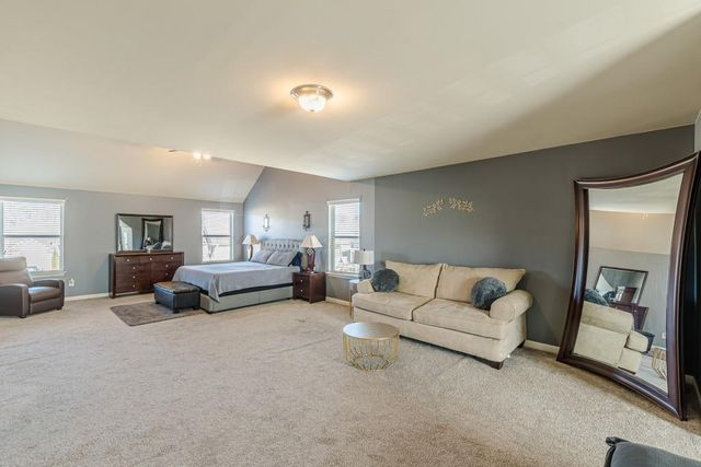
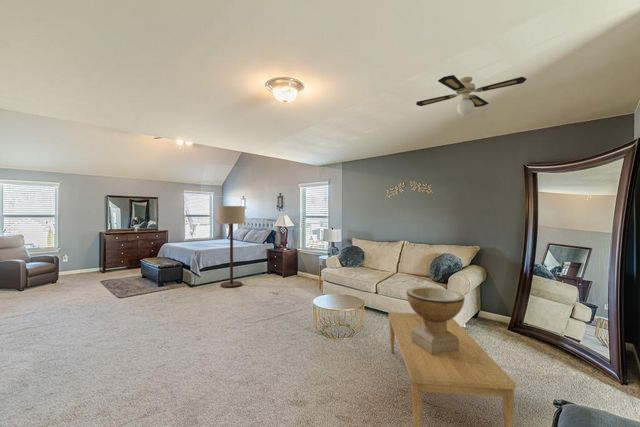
+ coffee table (435, 364)
+ decorative bowl (434, 319)
+ ceiling fan (465, 97)
+ floor lamp (231, 245)
